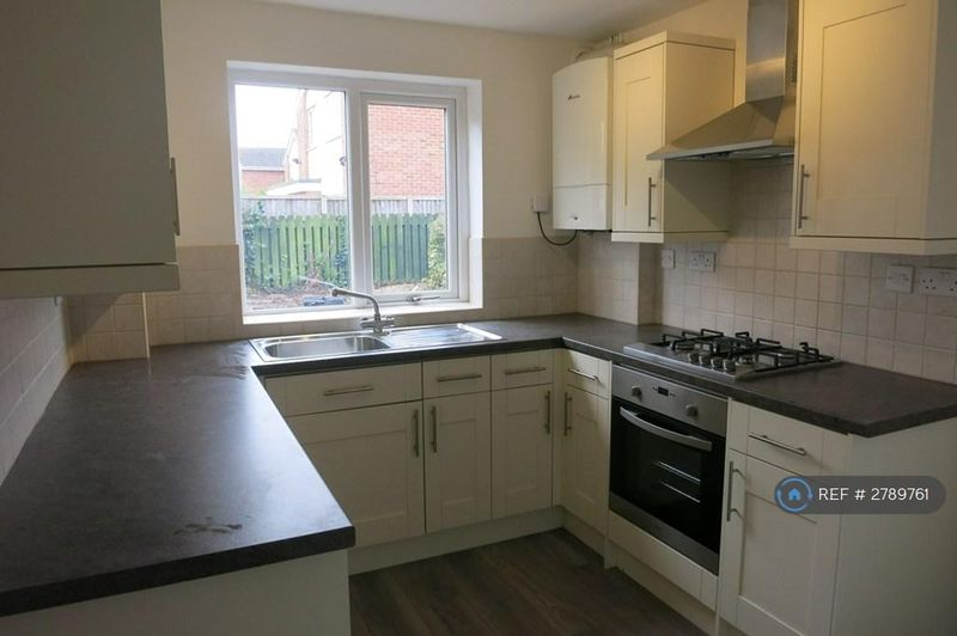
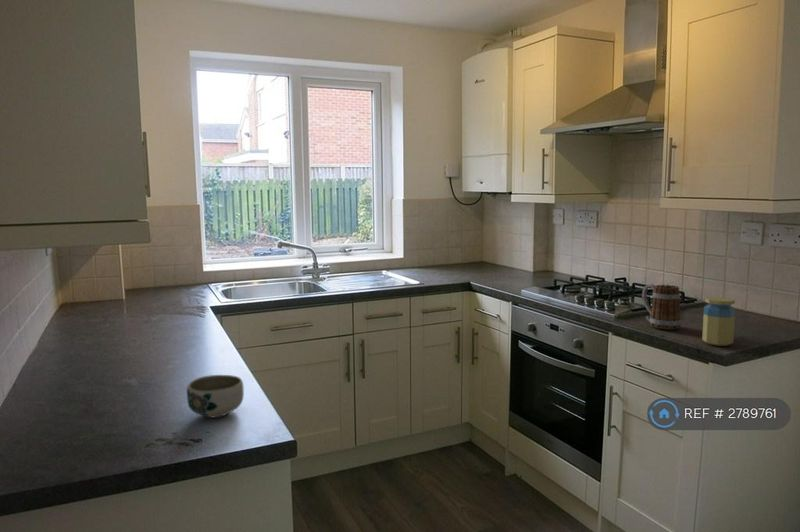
+ jar (718, 321)
+ mug (660, 305)
+ bowl (215, 397)
